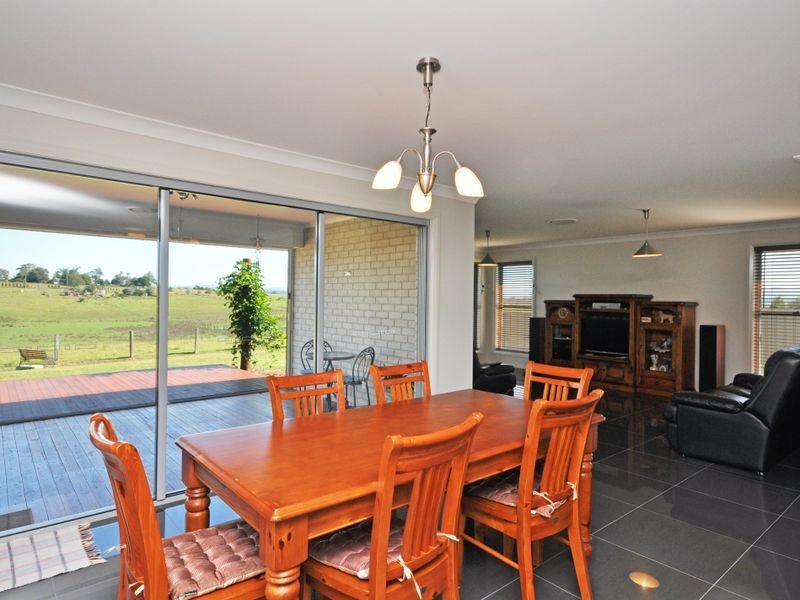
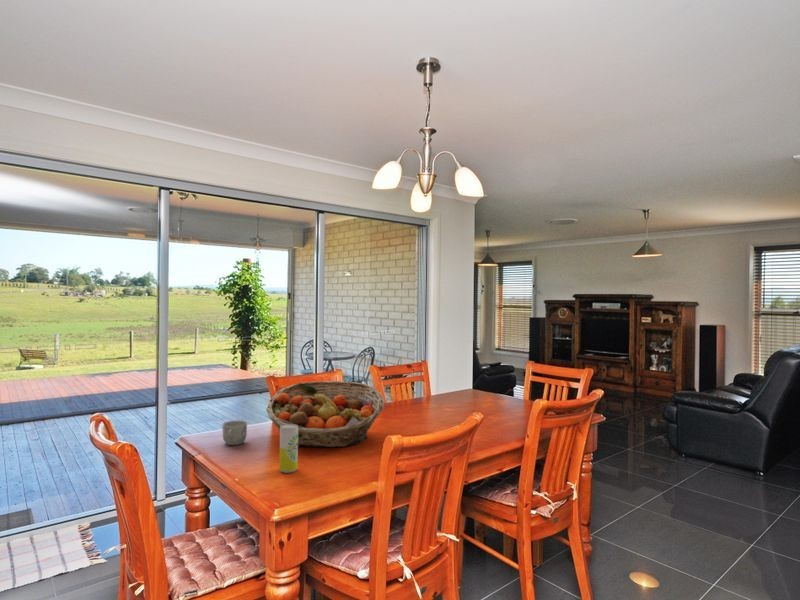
+ beverage can (288, 448)
+ mug (233, 433)
+ fruit basket (325, 412)
